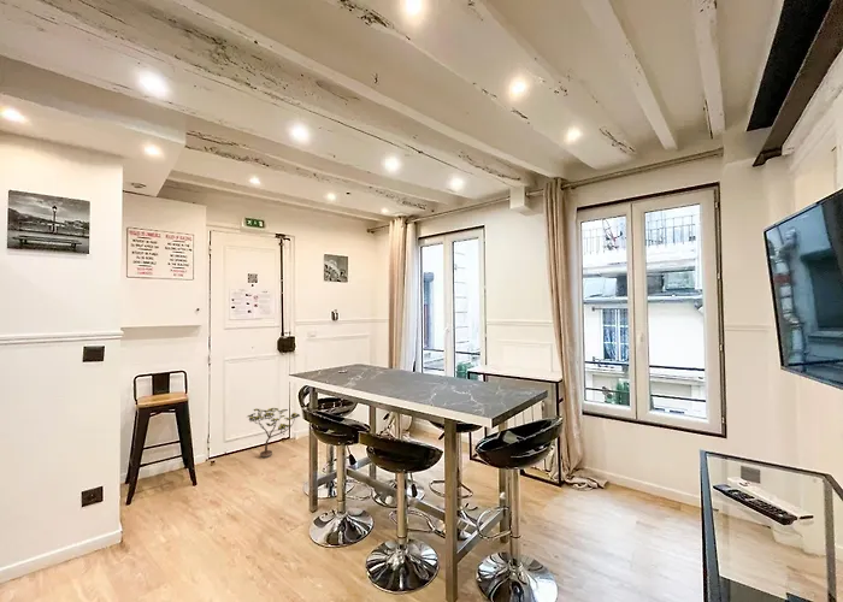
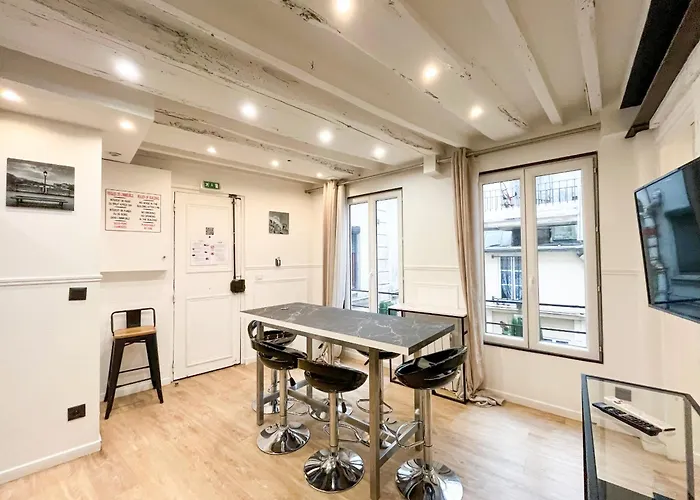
- decorative plant (270, 432)
